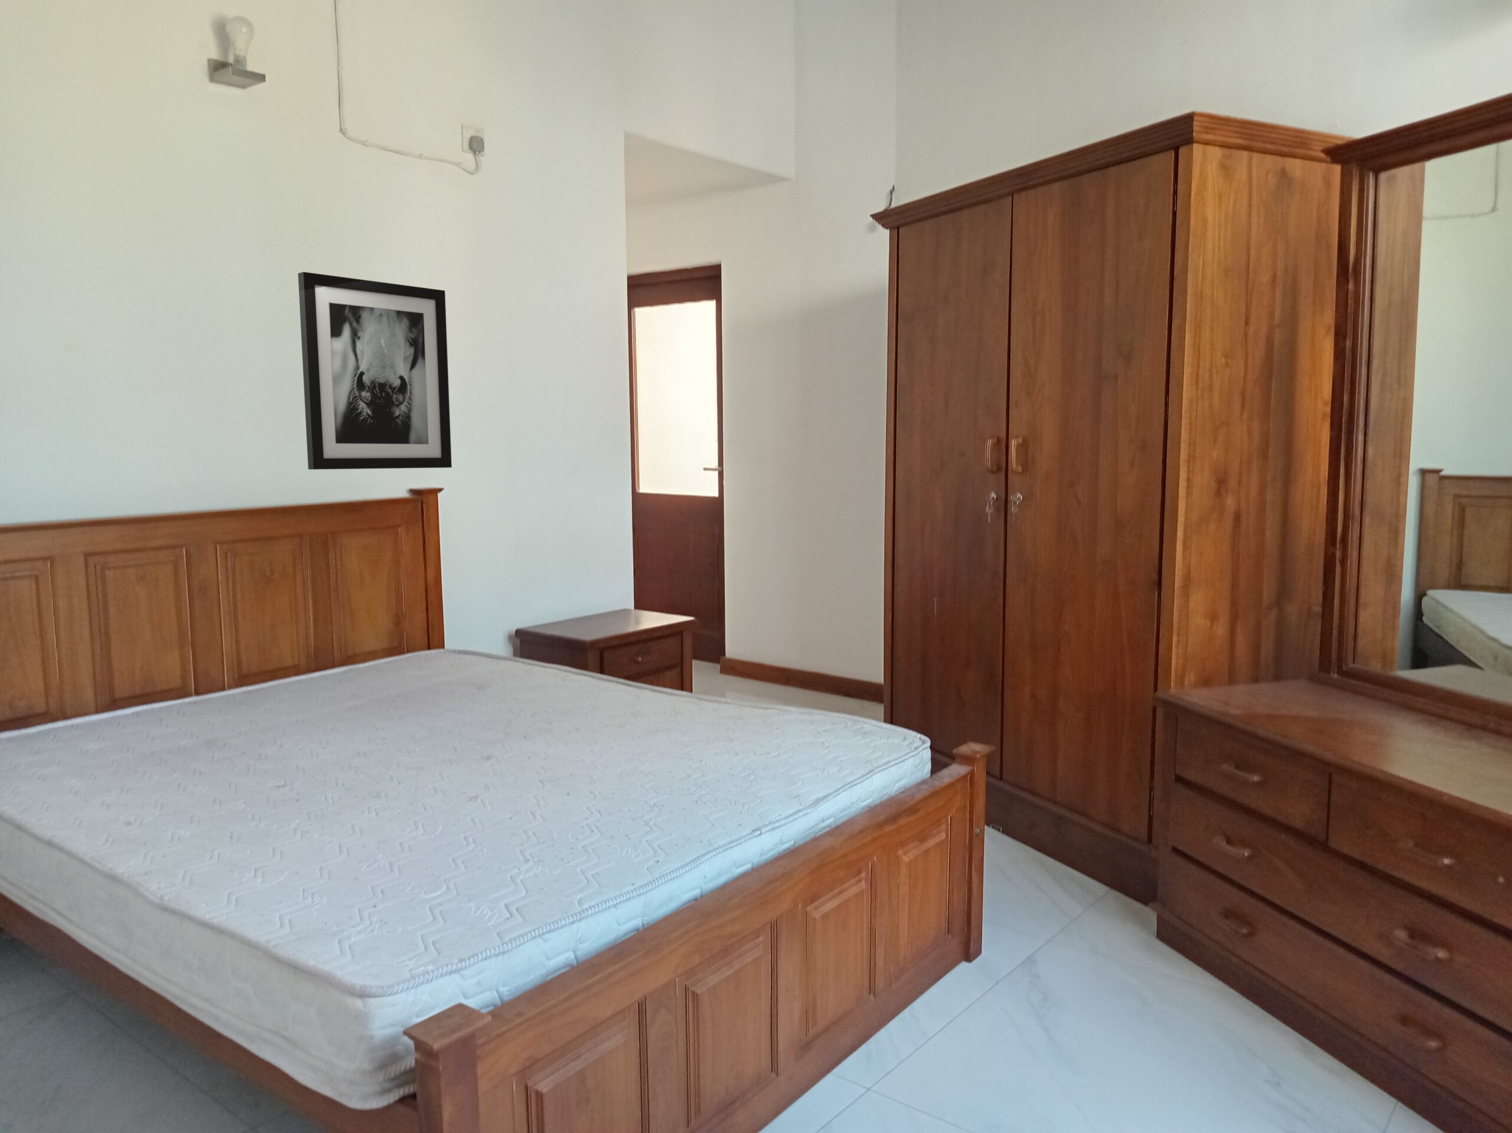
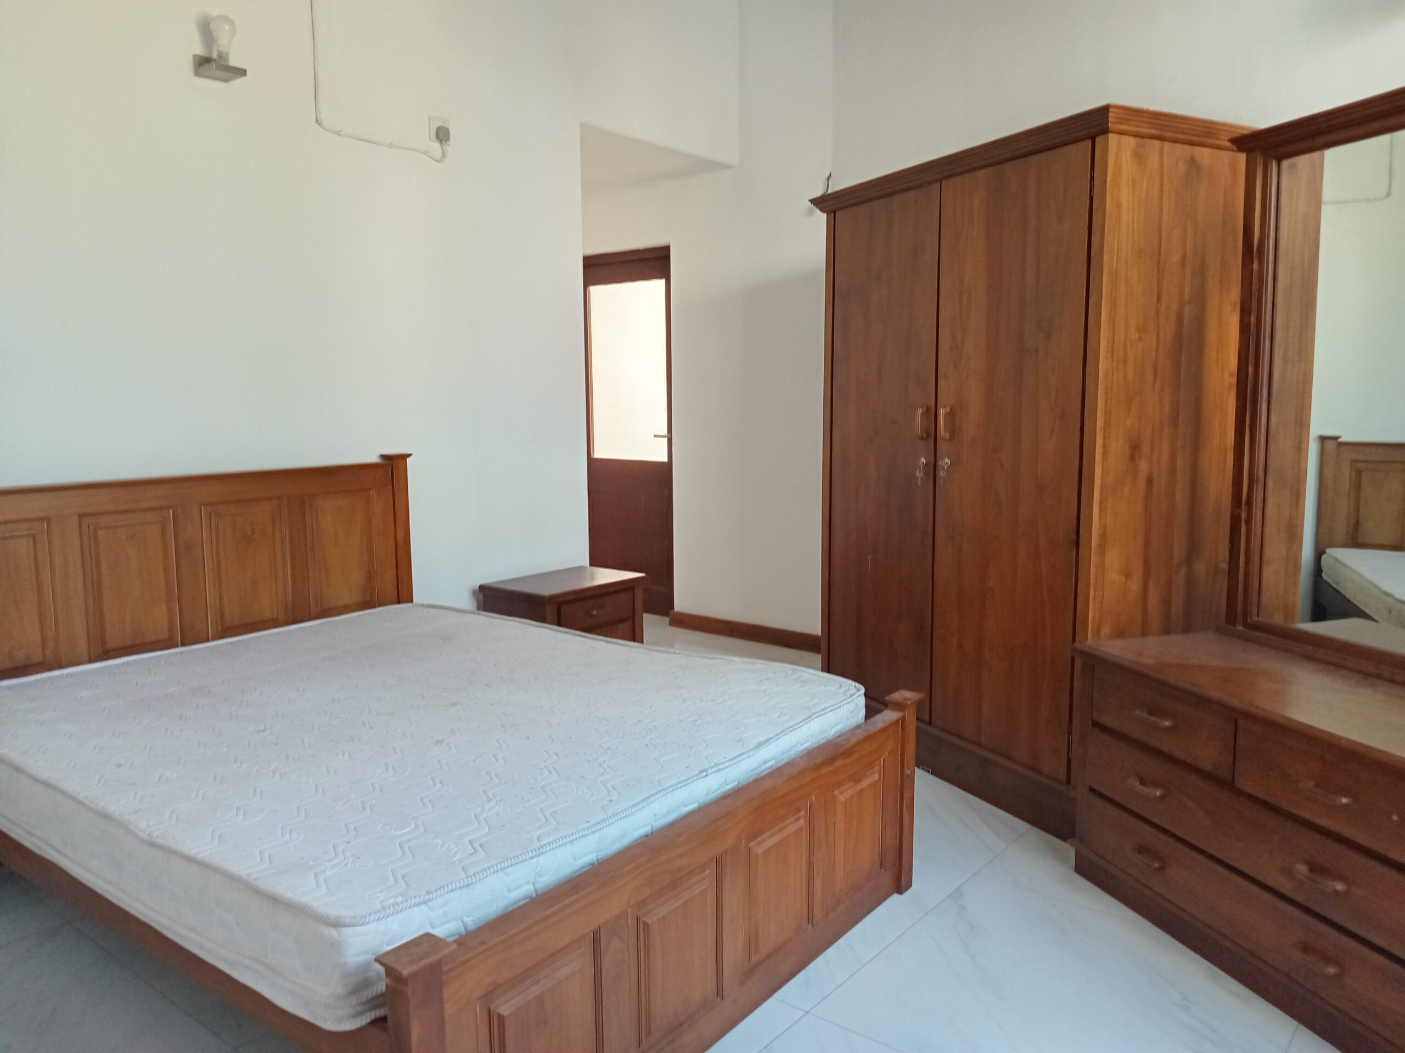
- wall art (379, 376)
